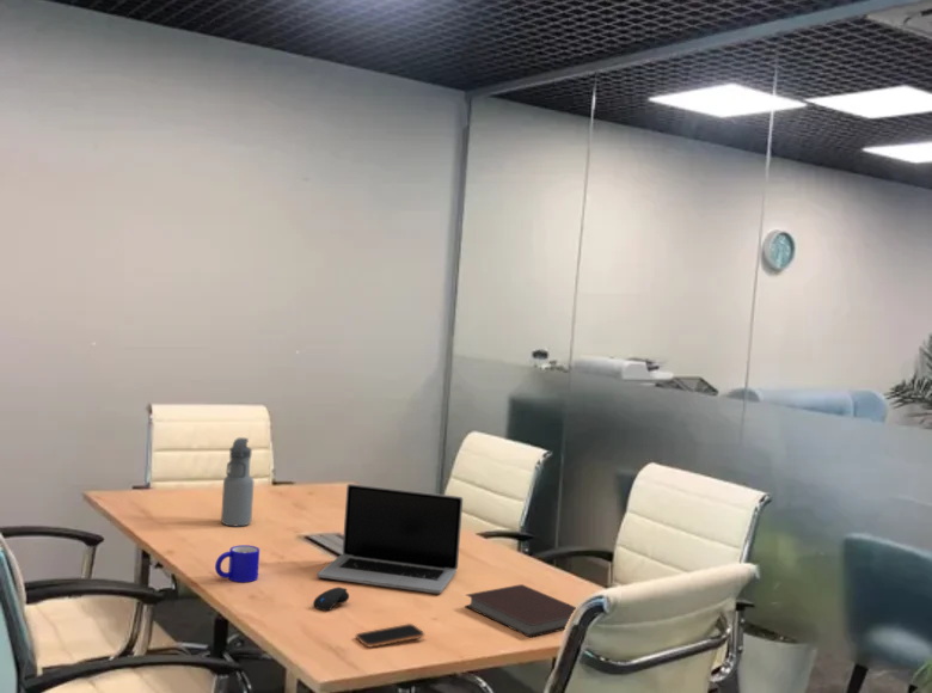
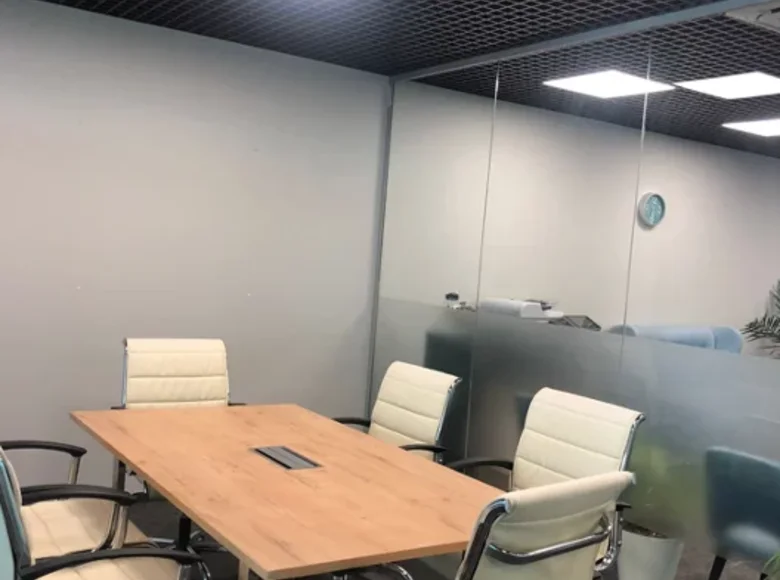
- computer mouse (331, 597)
- notebook (526, 608)
- mug (237, 564)
- laptop (391, 536)
- water bottle (238, 482)
- smartphone (390, 634)
